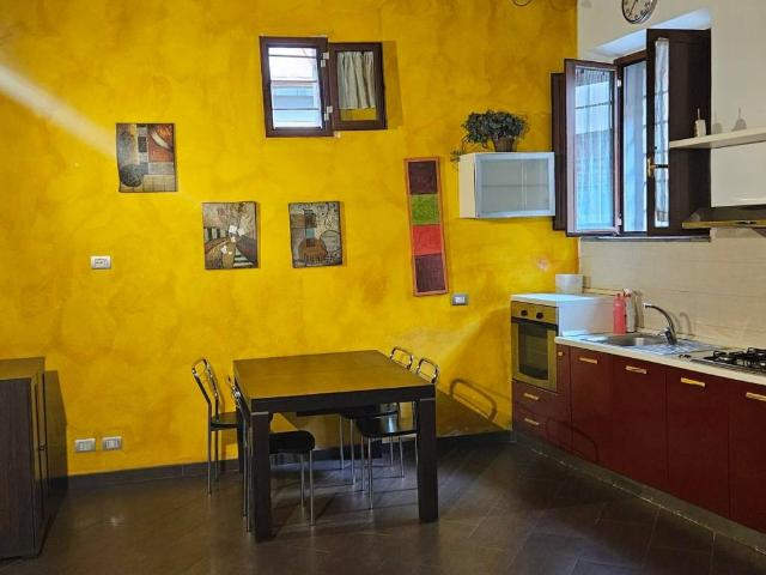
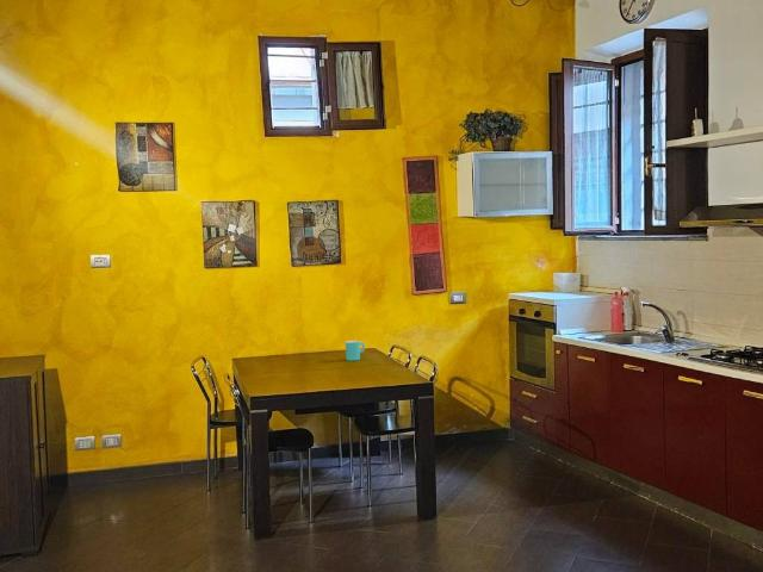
+ cup (355, 349)
